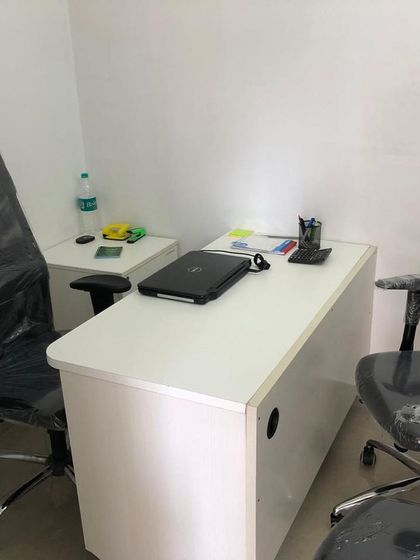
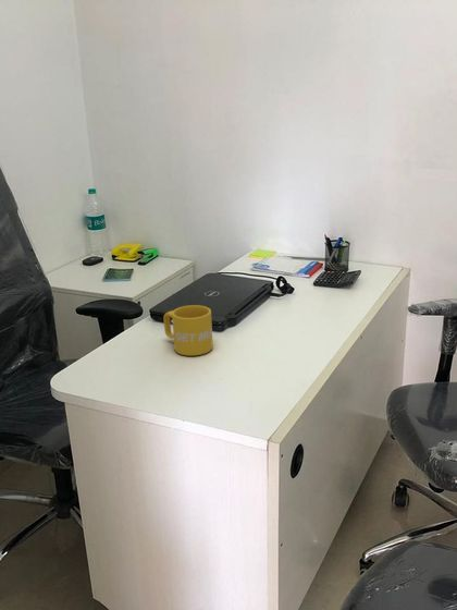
+ mug (186, 328)
